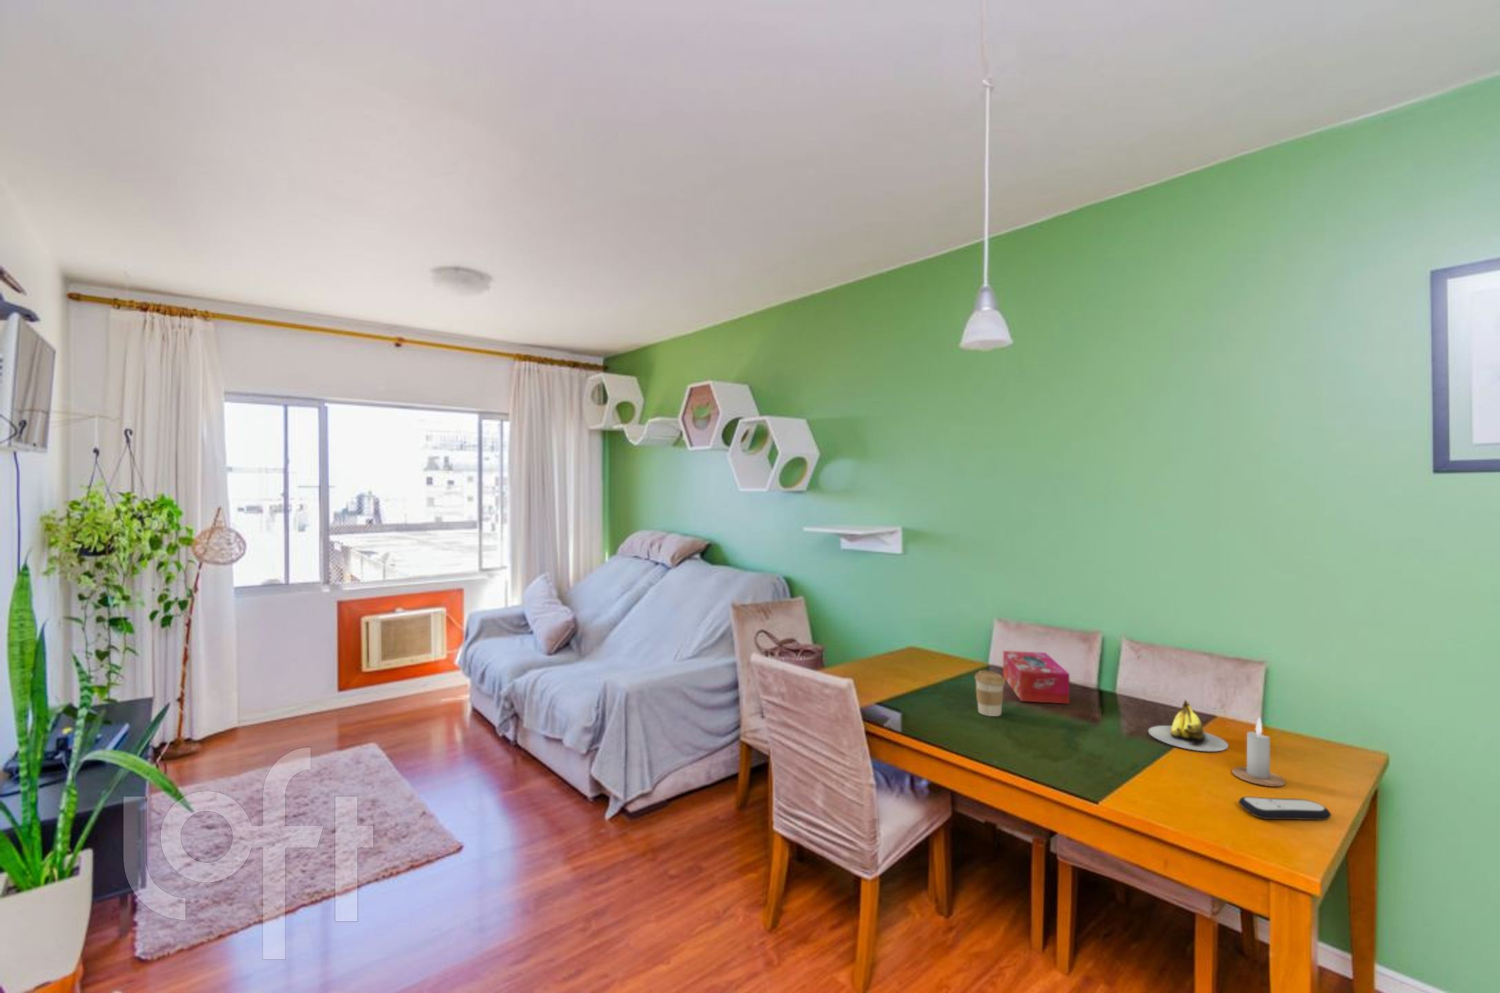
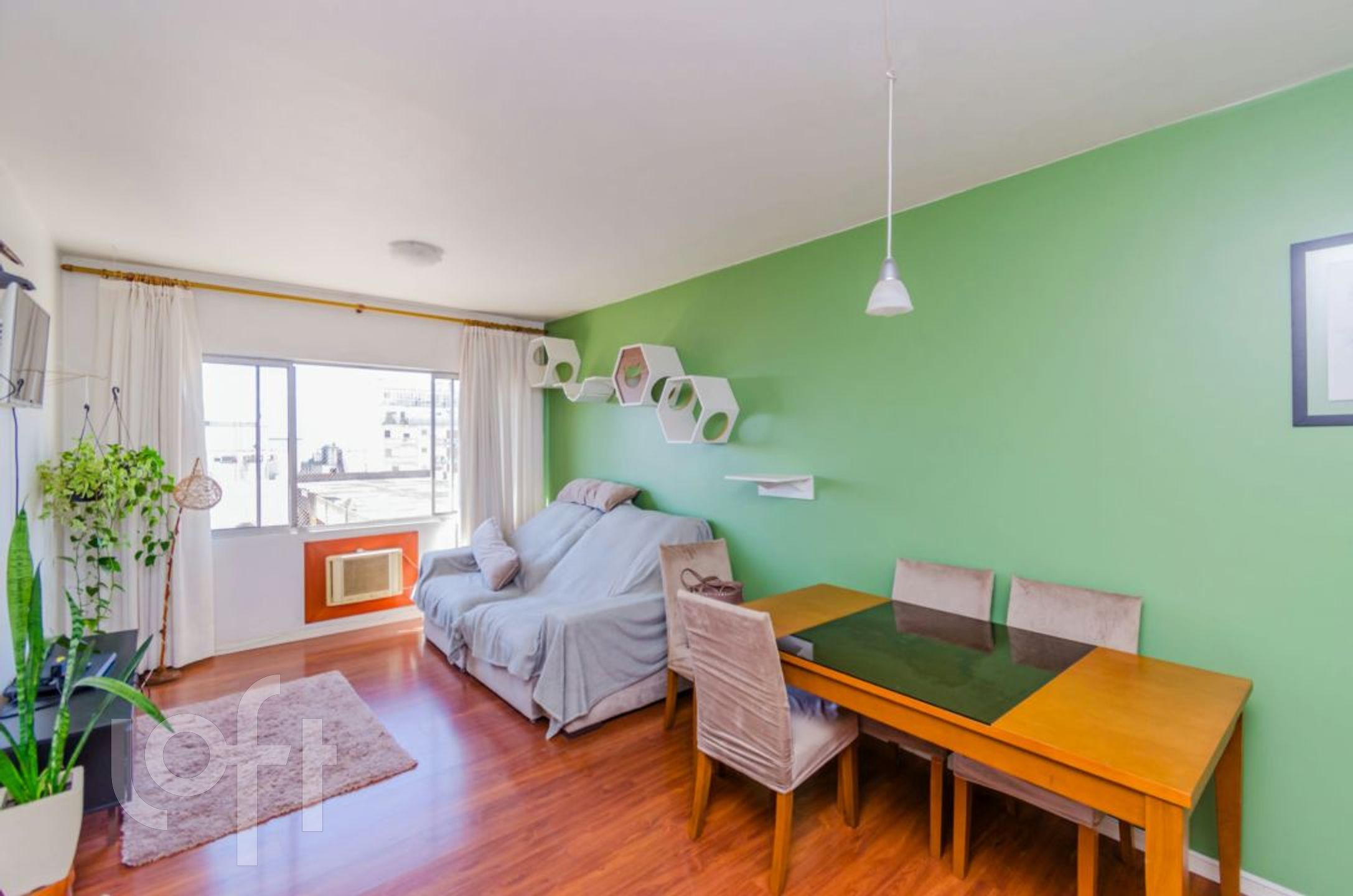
- remote control (1285, 808)
- candle (1258, 747)
- tissue box (1033, 675)
- coffee cup (989, 693)
- banana (1186, 721)
